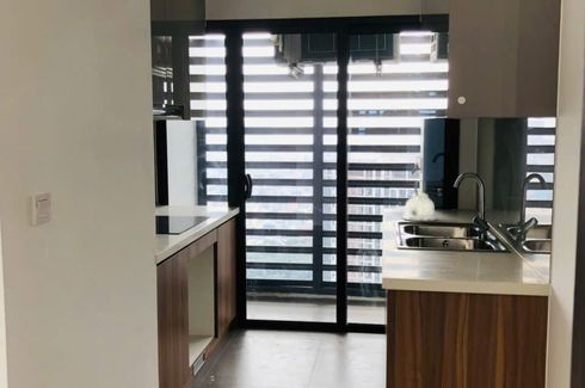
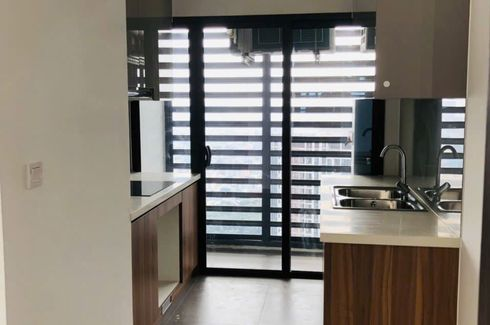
- kettle (419, 199)
